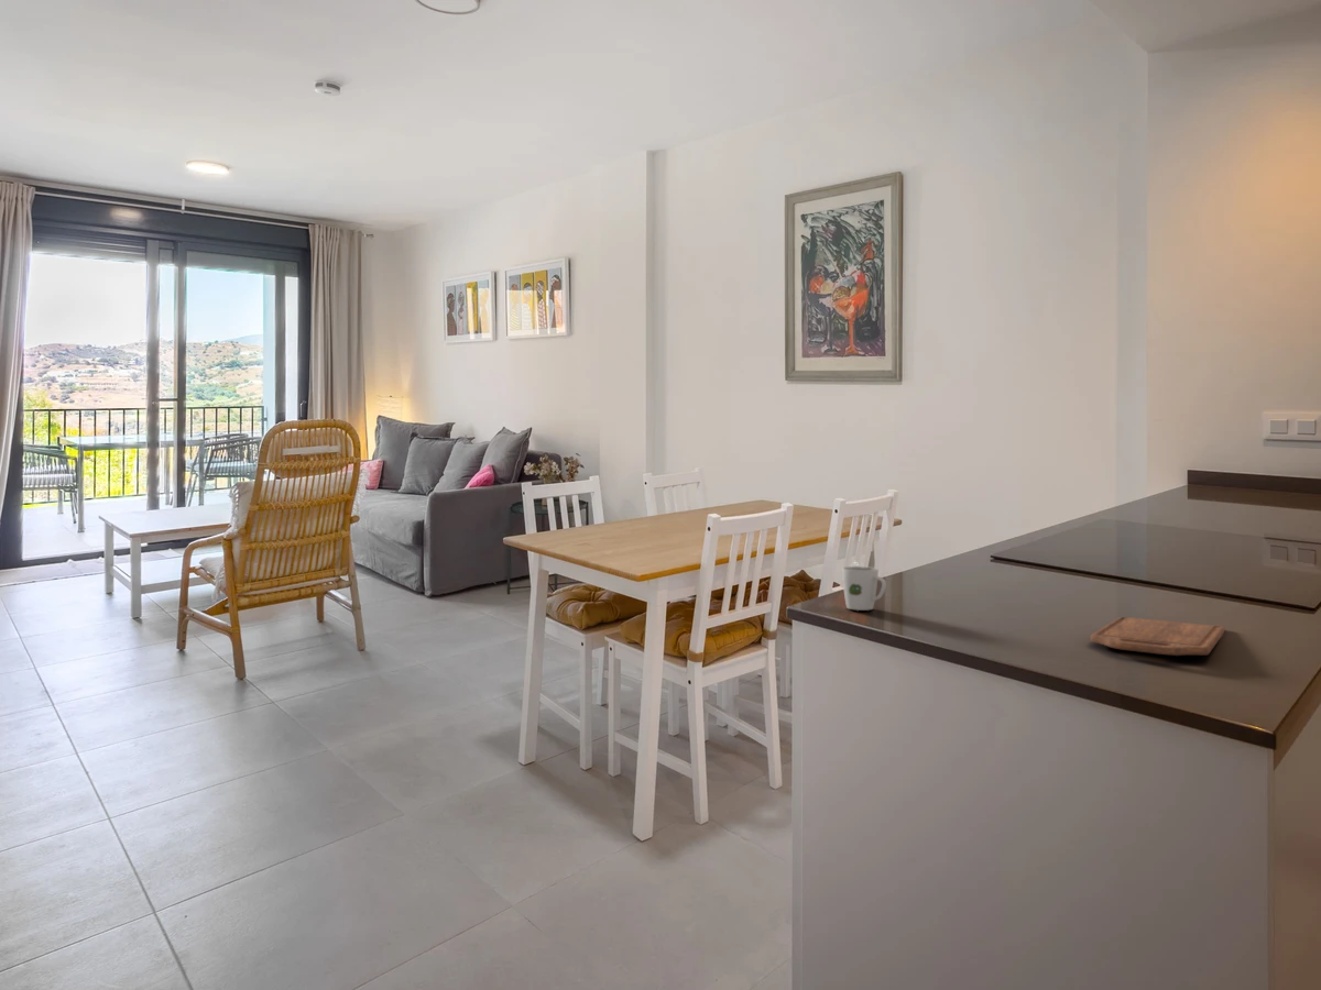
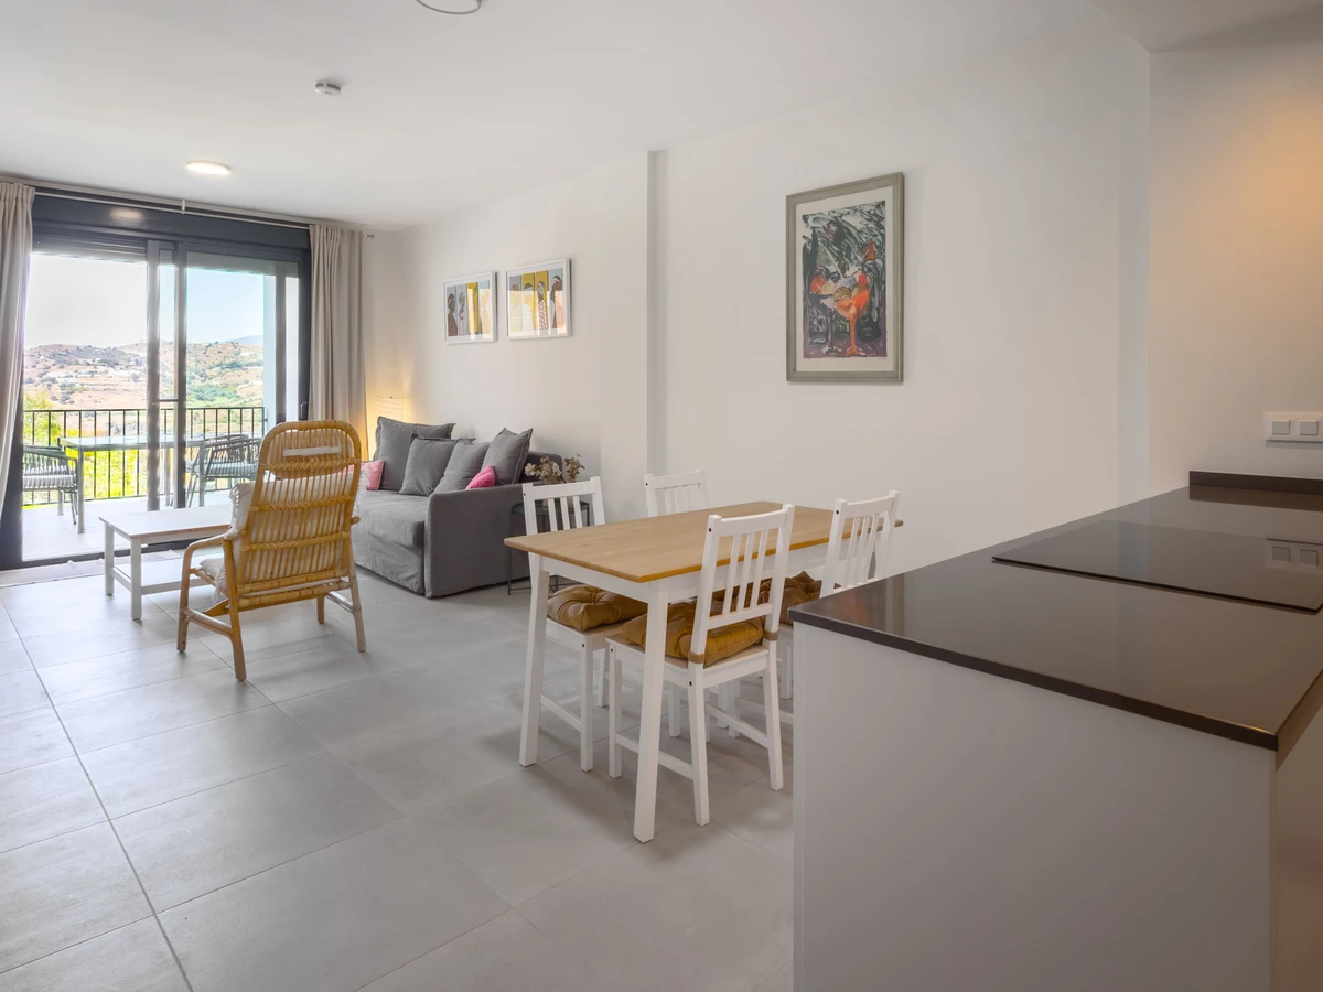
- cutting board (1157, 635)
- cup (864, 574)
